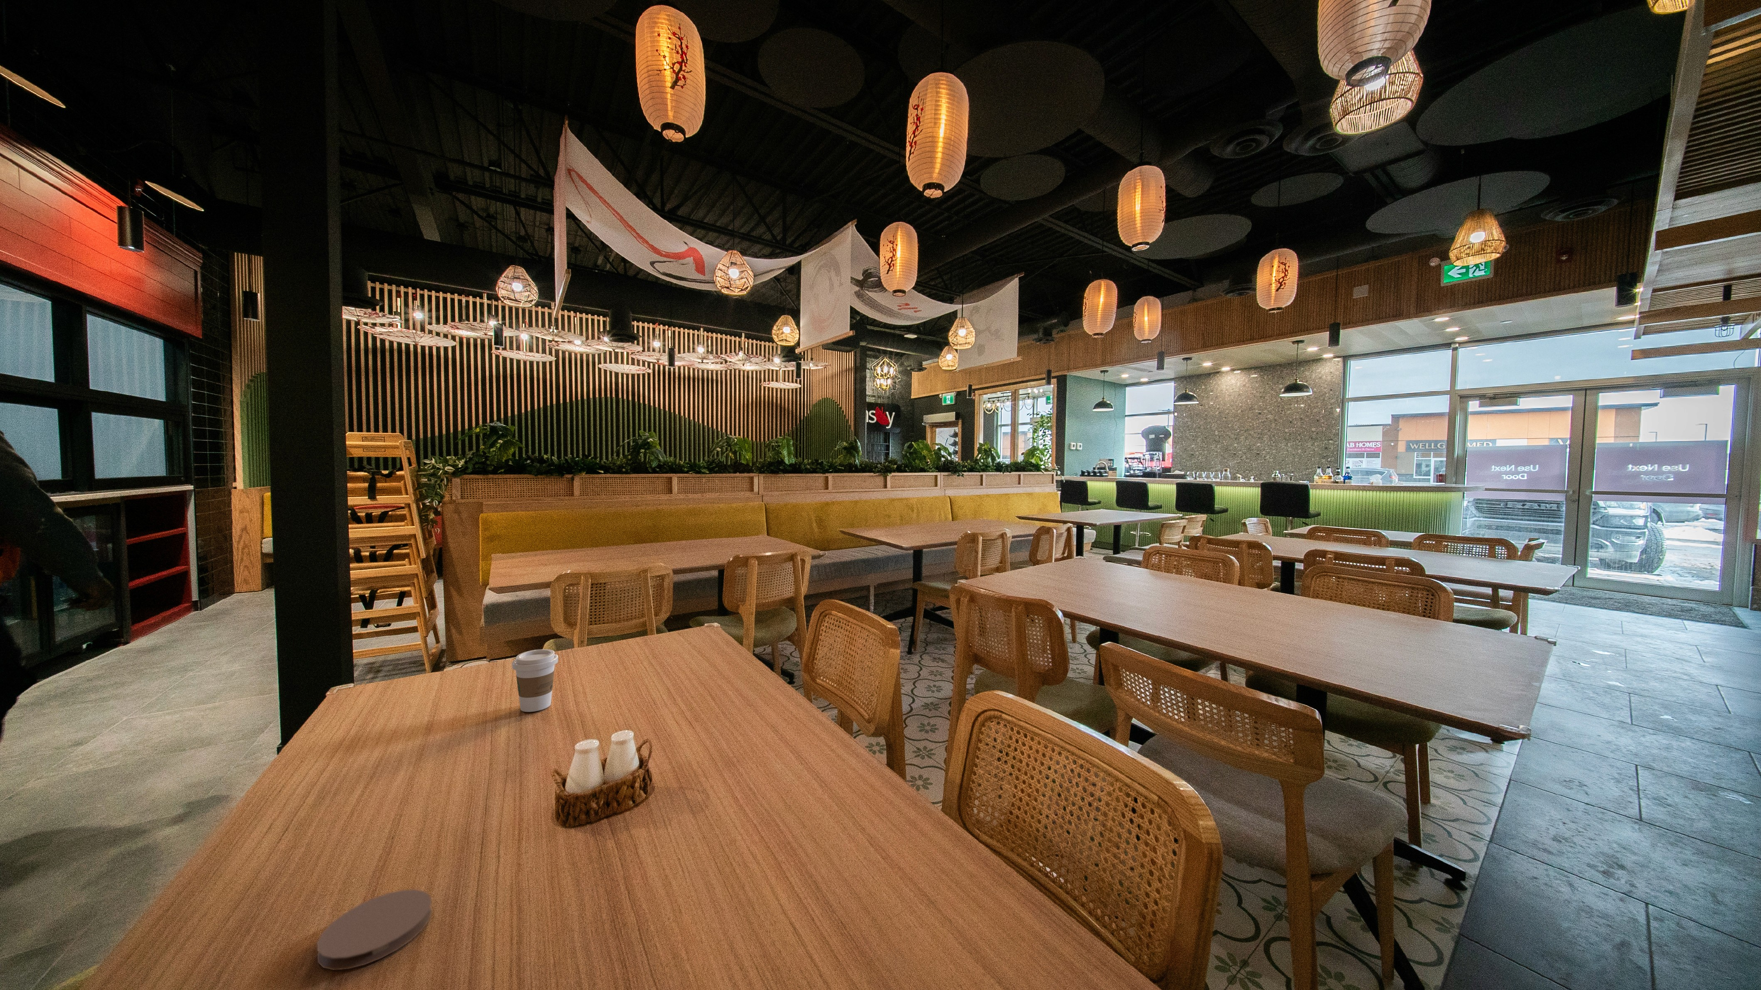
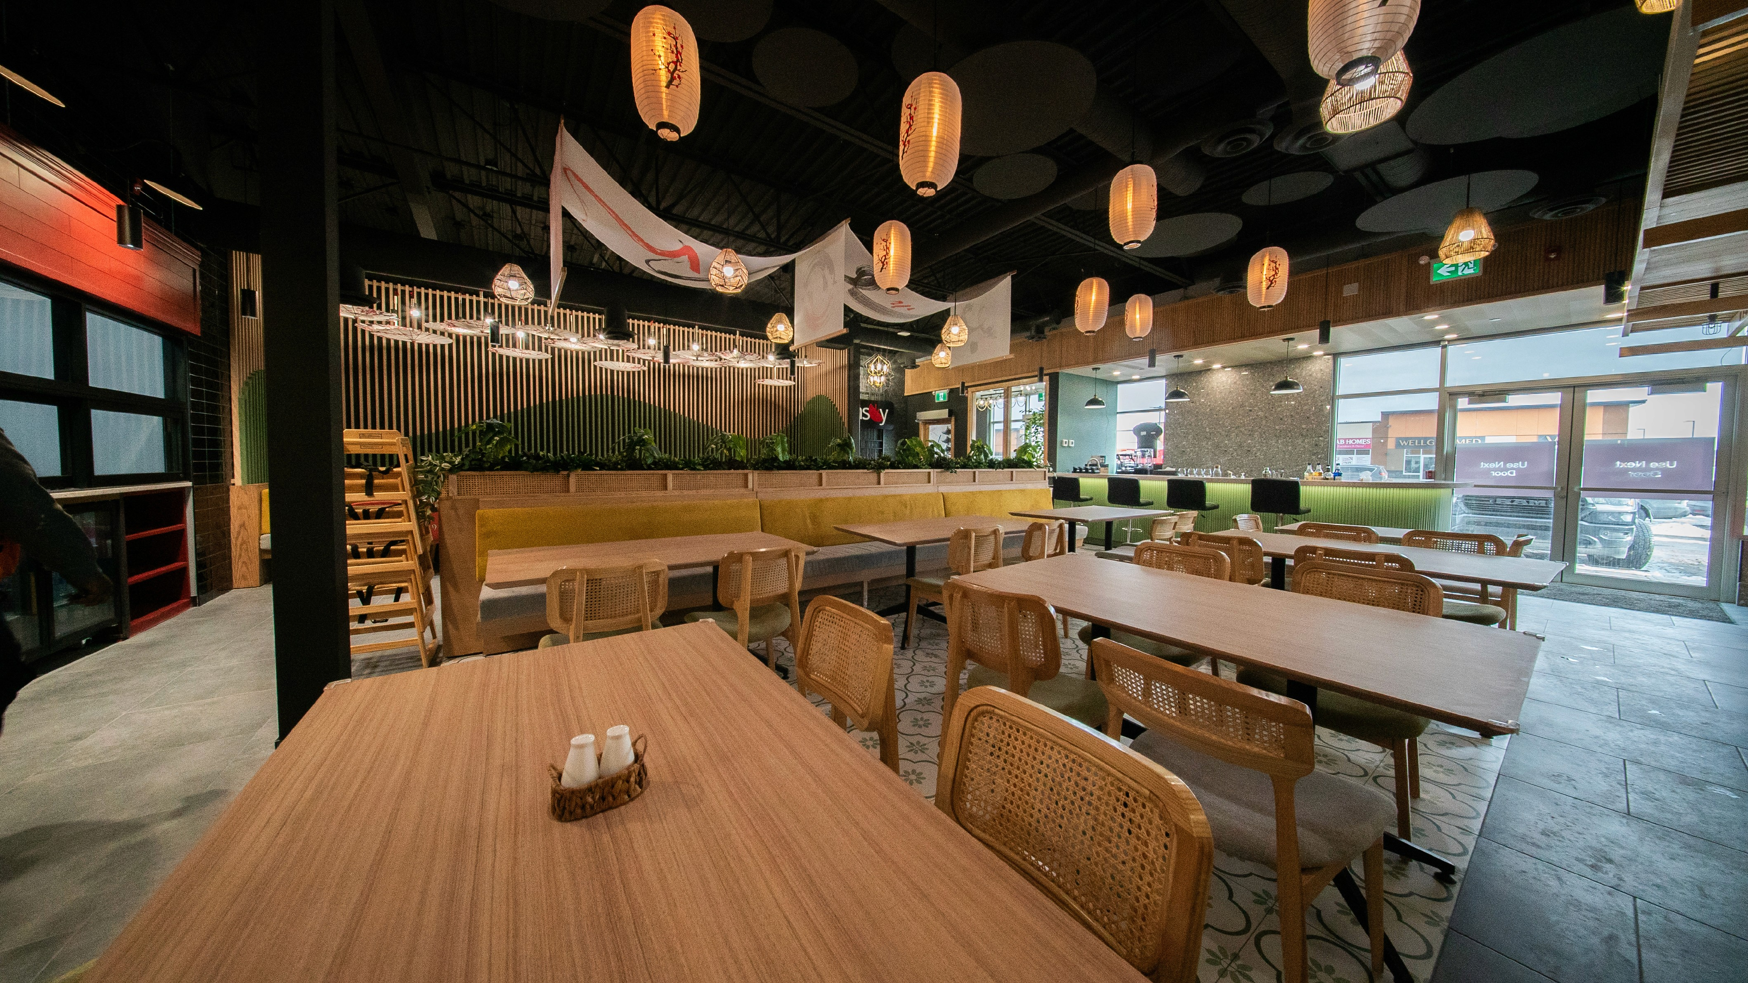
- coffee cup (536, 681)
- coaster (377, 926)
